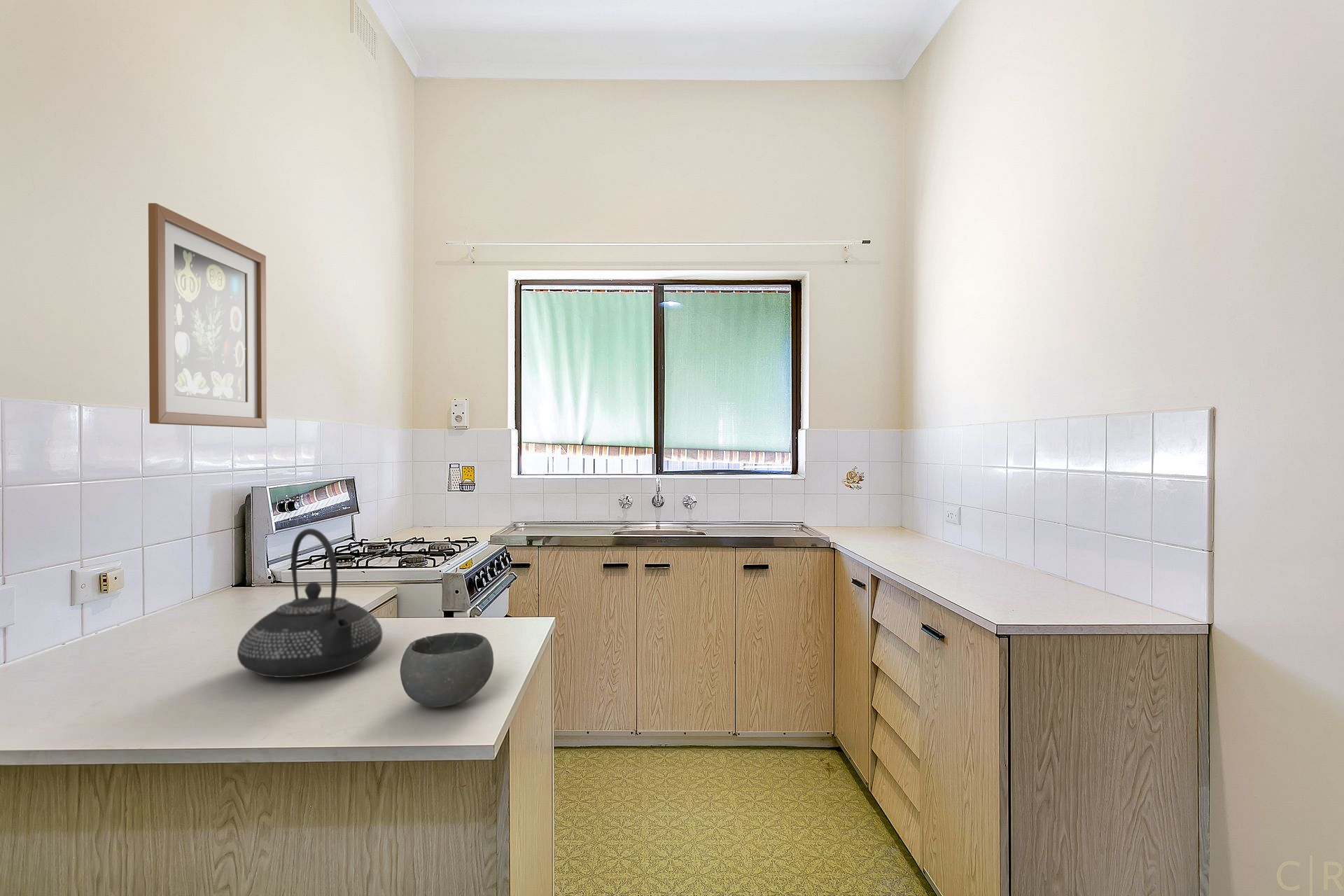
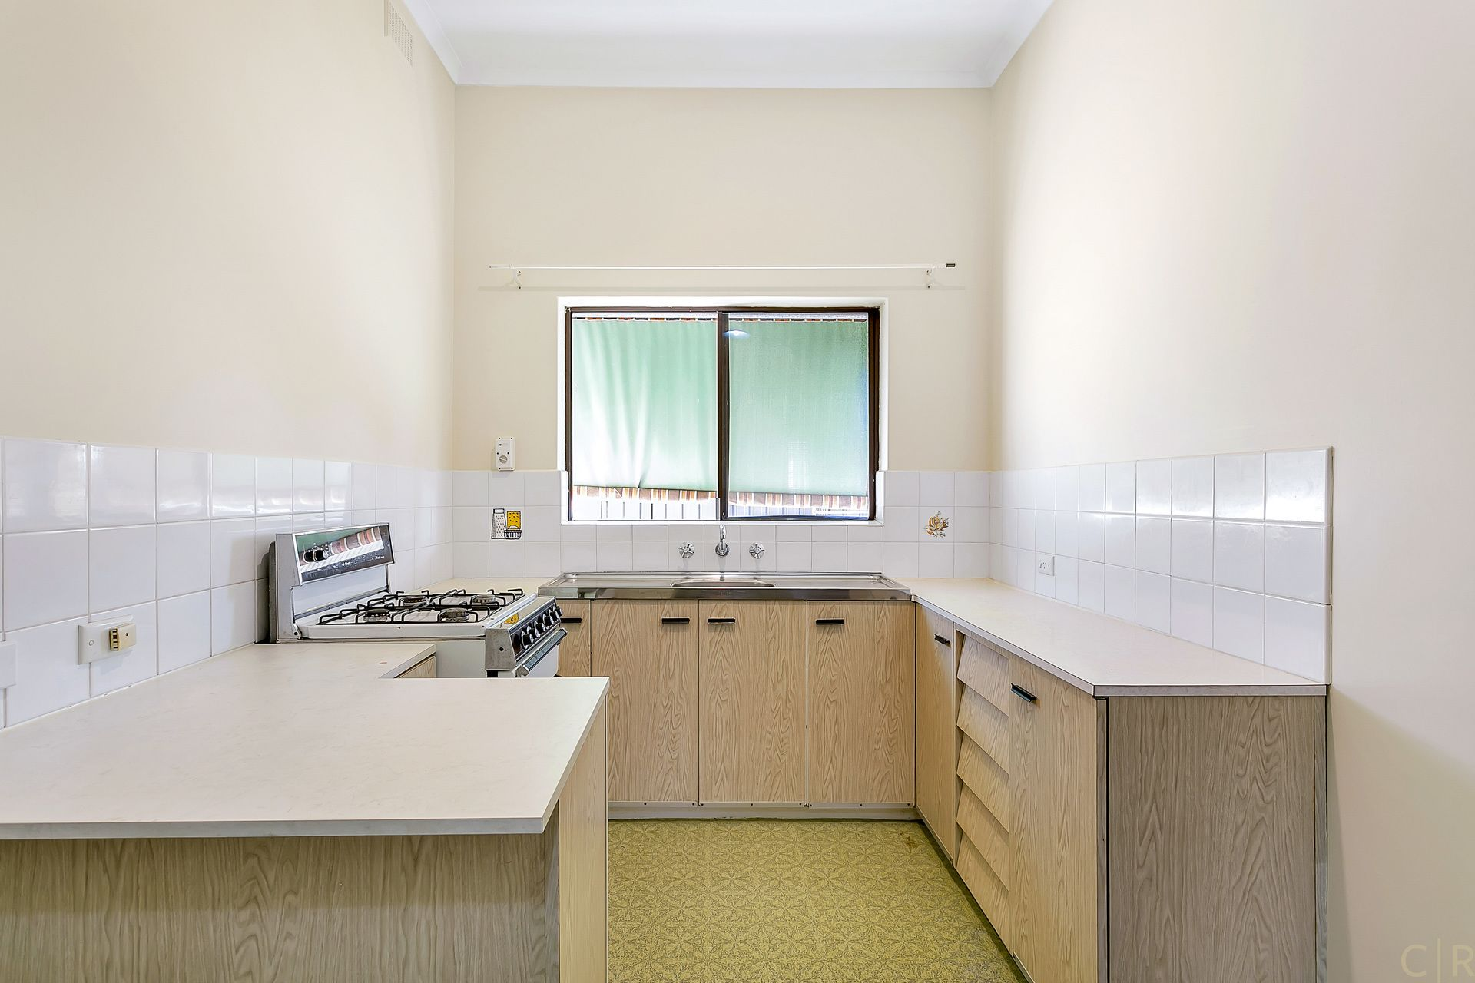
- teapot (316, 598)
- wall art (214, 329)
- bowl (447, 671)
